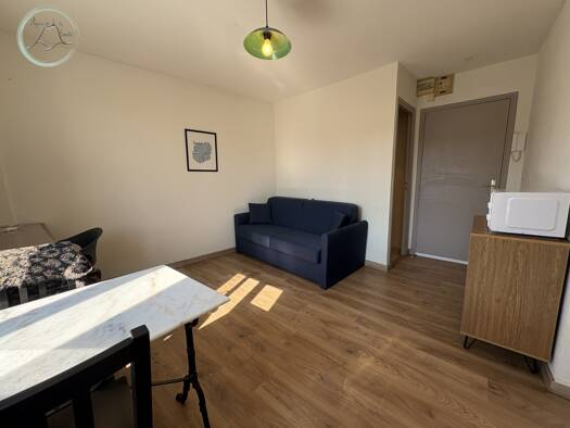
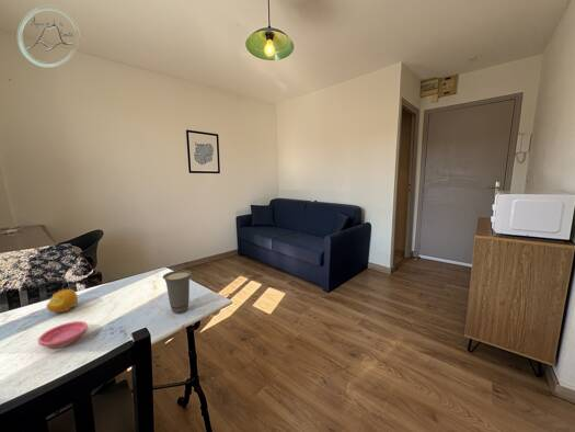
+ saucer (64, 334)
+ cup (179, 292)
+ fruit (62, 300)
